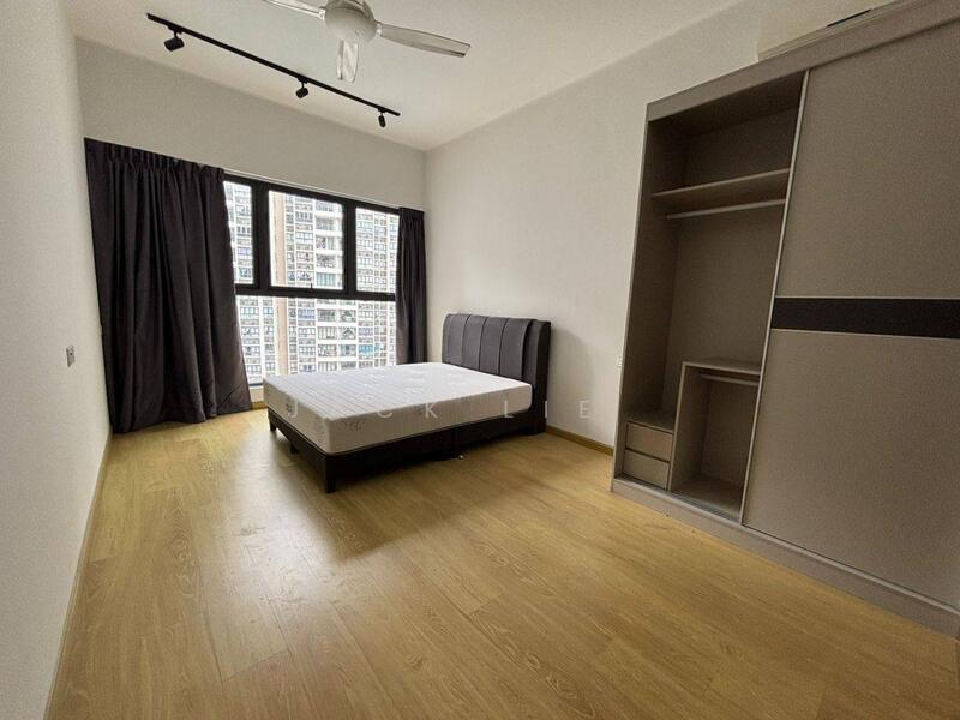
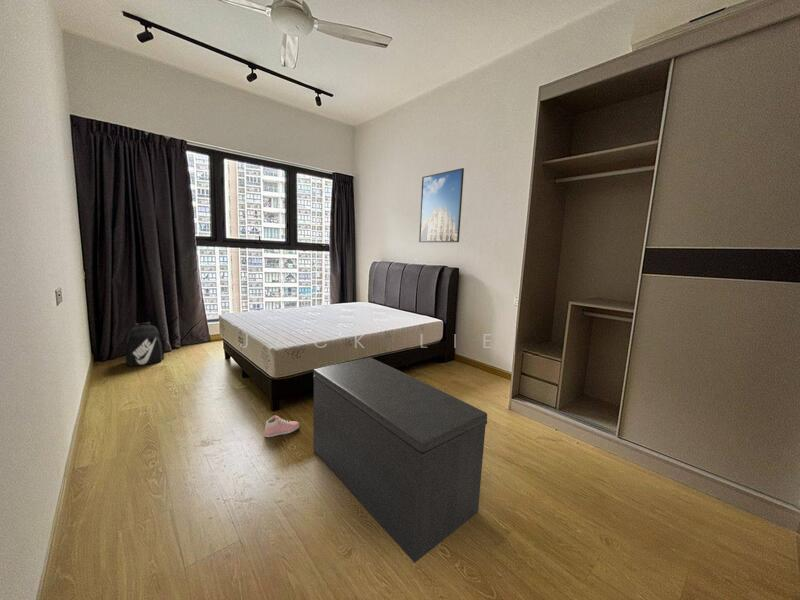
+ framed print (439, 208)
+ sneaker (282, 423)
+ backpack (143, 341)
+ bench (387, 433)
